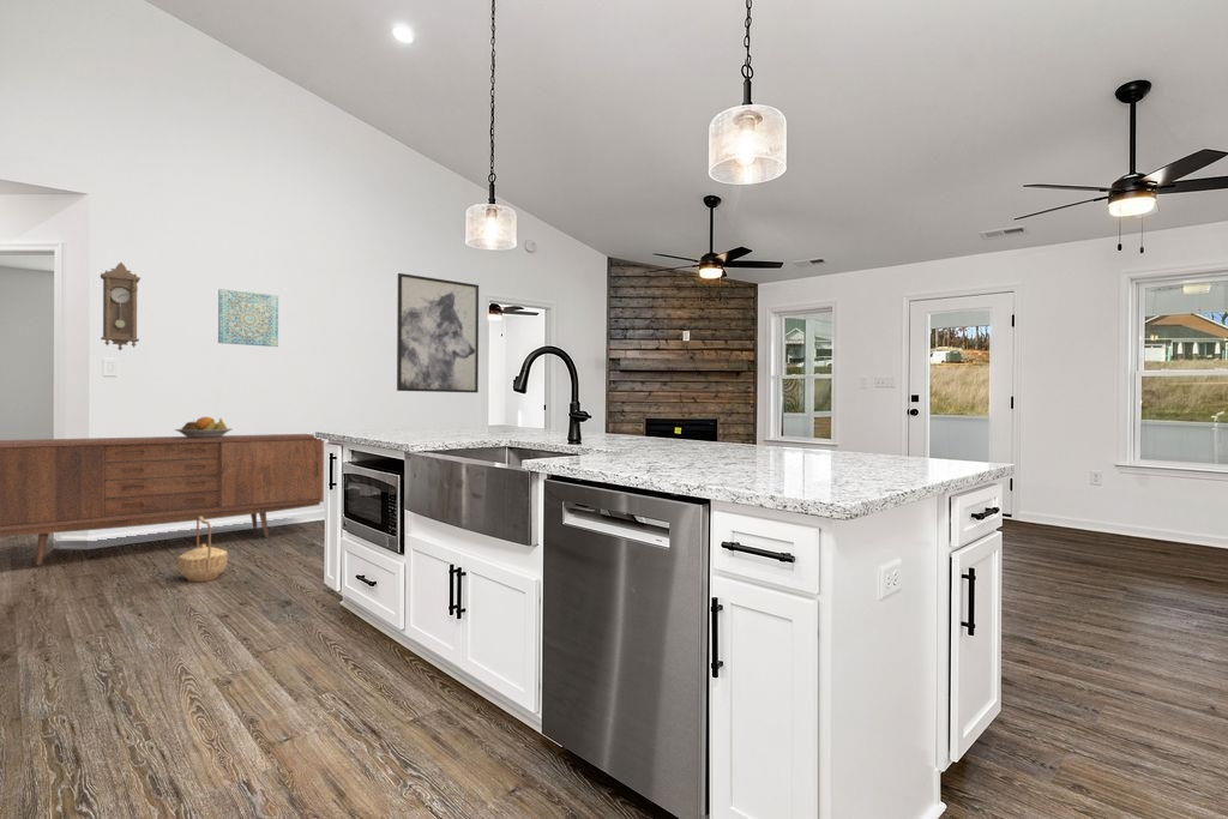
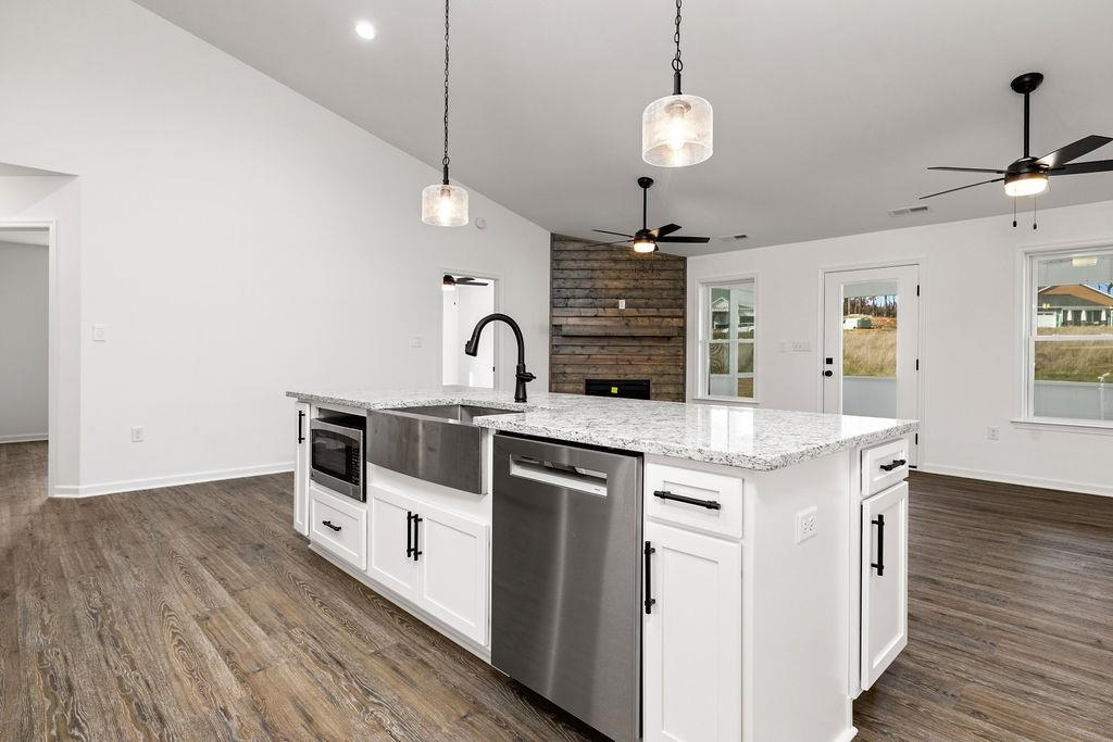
- pendulum clock (120, 307)
- sideboard (159, 492)
- basket (203, 547)
- wall art (248, 318)
- wall art (439, 335)
- fruit bowl (204, 427)
